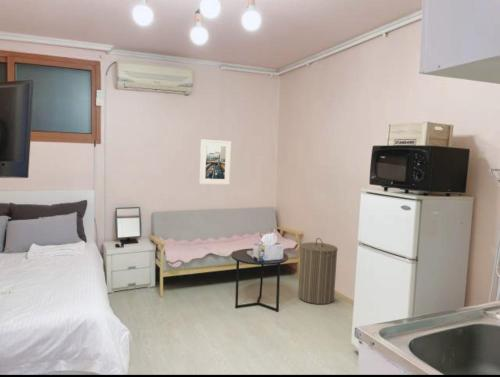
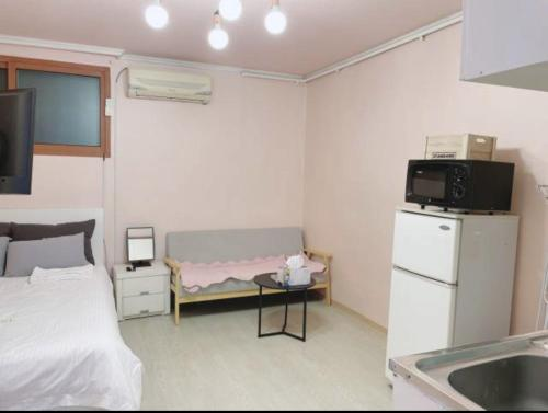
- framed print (215, 162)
- laundry hamper (317, 268)
